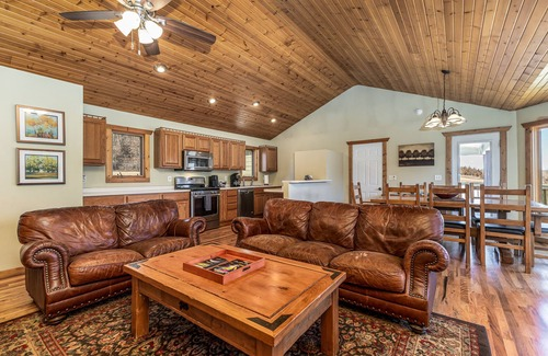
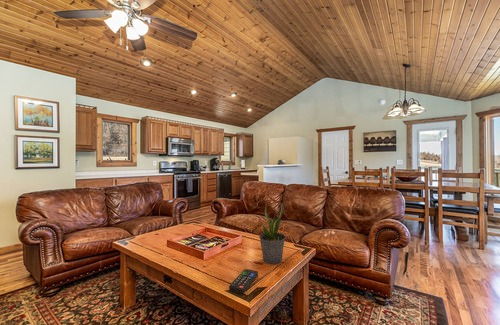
+ potted plant (272, 231)
+ remote control (244, 279)
